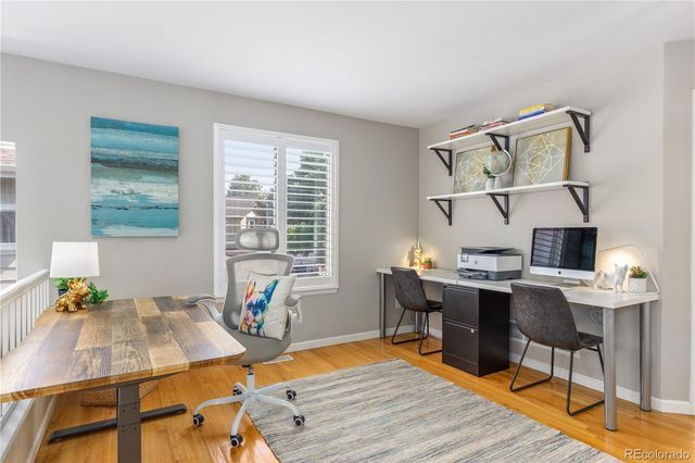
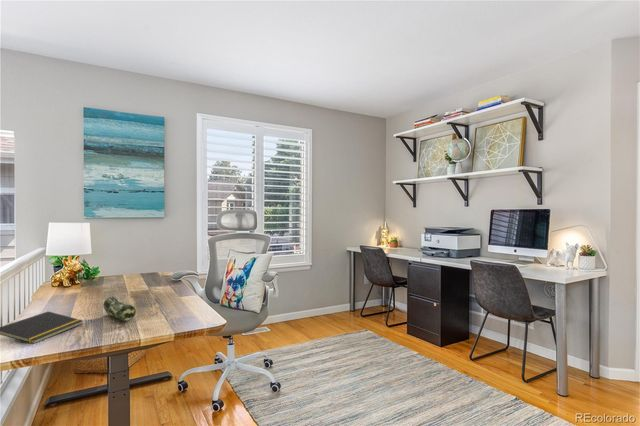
+ notepad (41, 326)
+ pencil case (119, 309)
